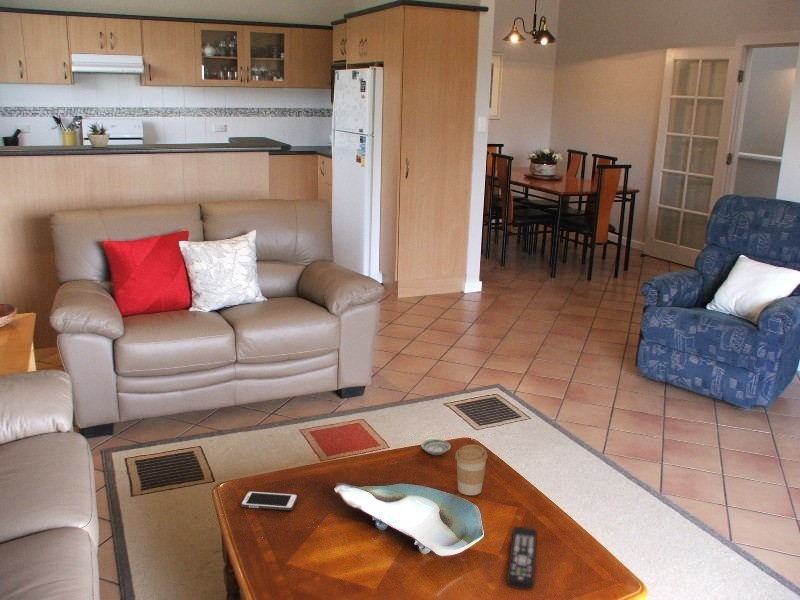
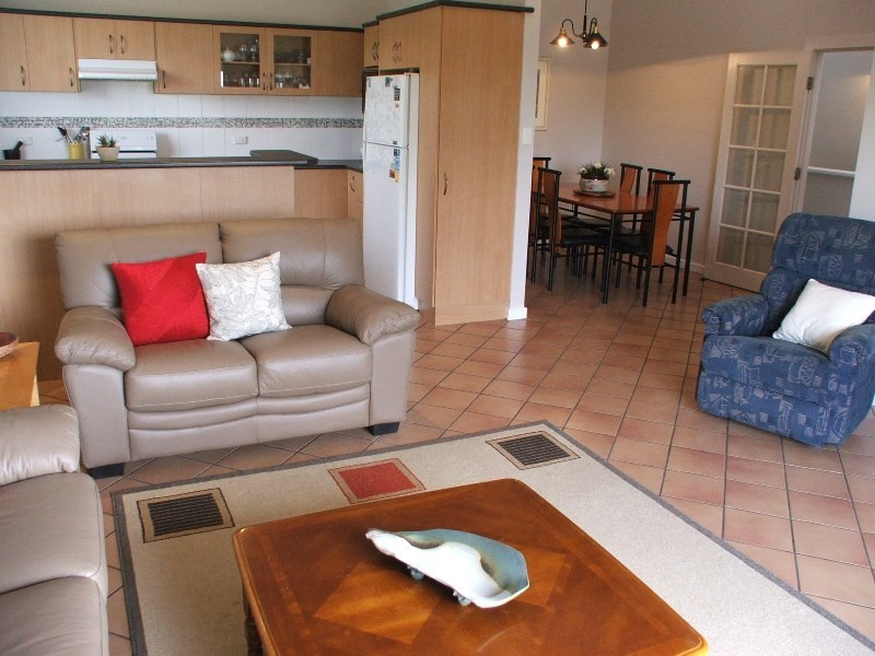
- saucer (435, 448)
- coffee cup (470, 469)
- cell phone (269, 500)
- remote control (522, 556)
